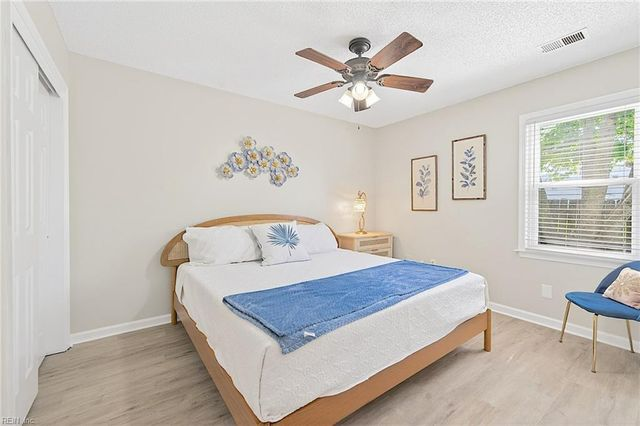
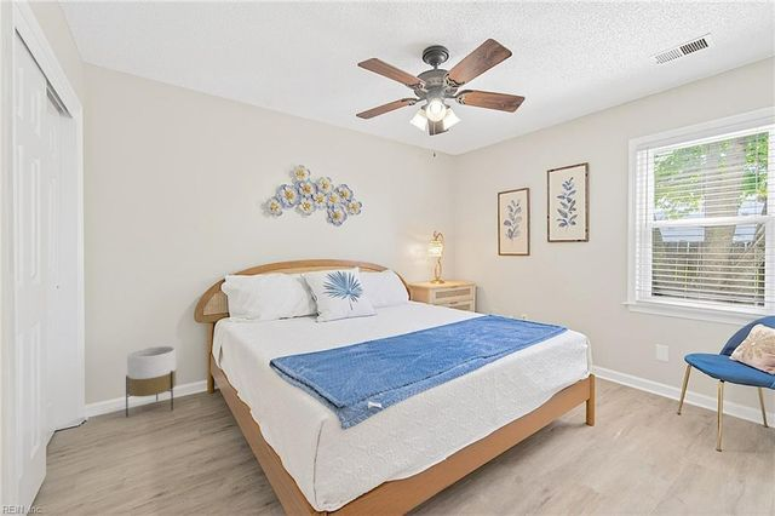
+ planter (151, 379)
